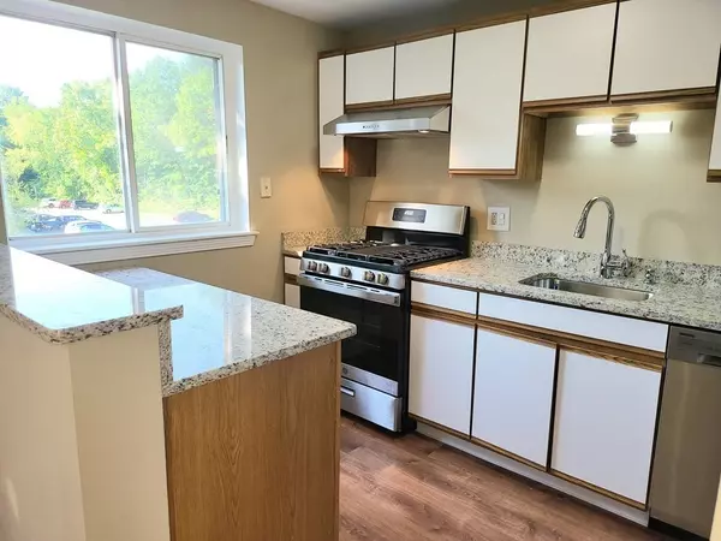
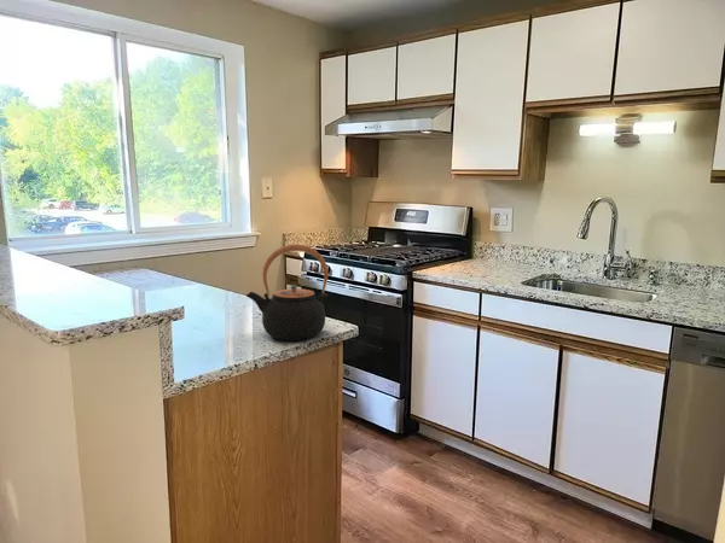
+ teapot (288, 290)
